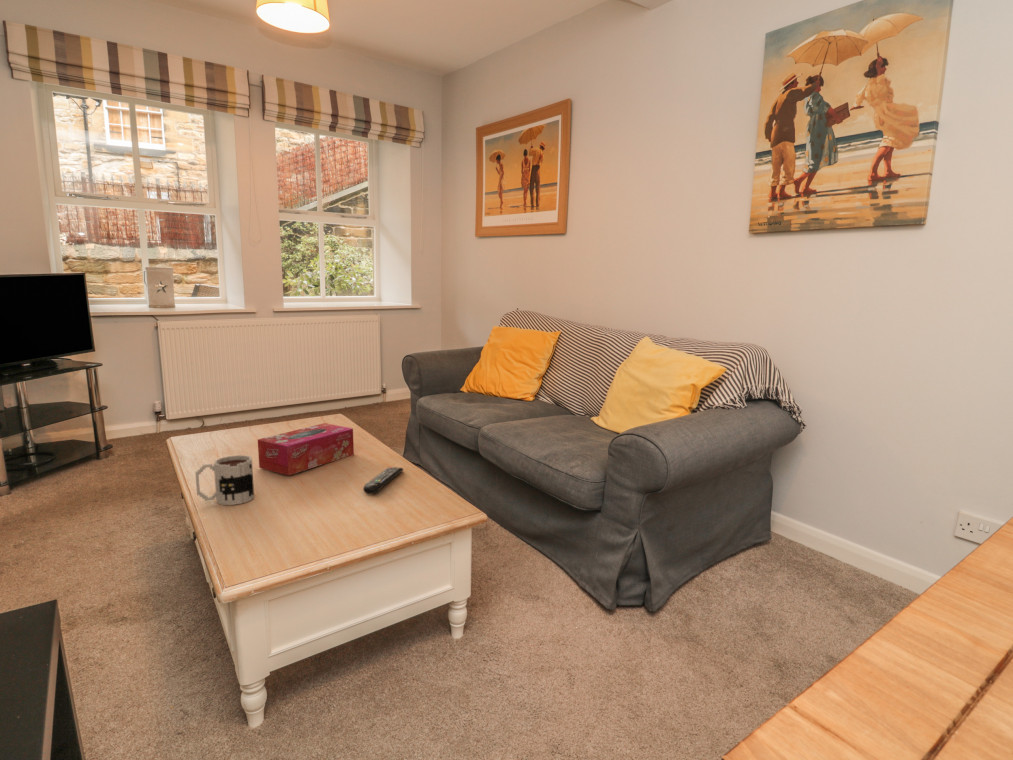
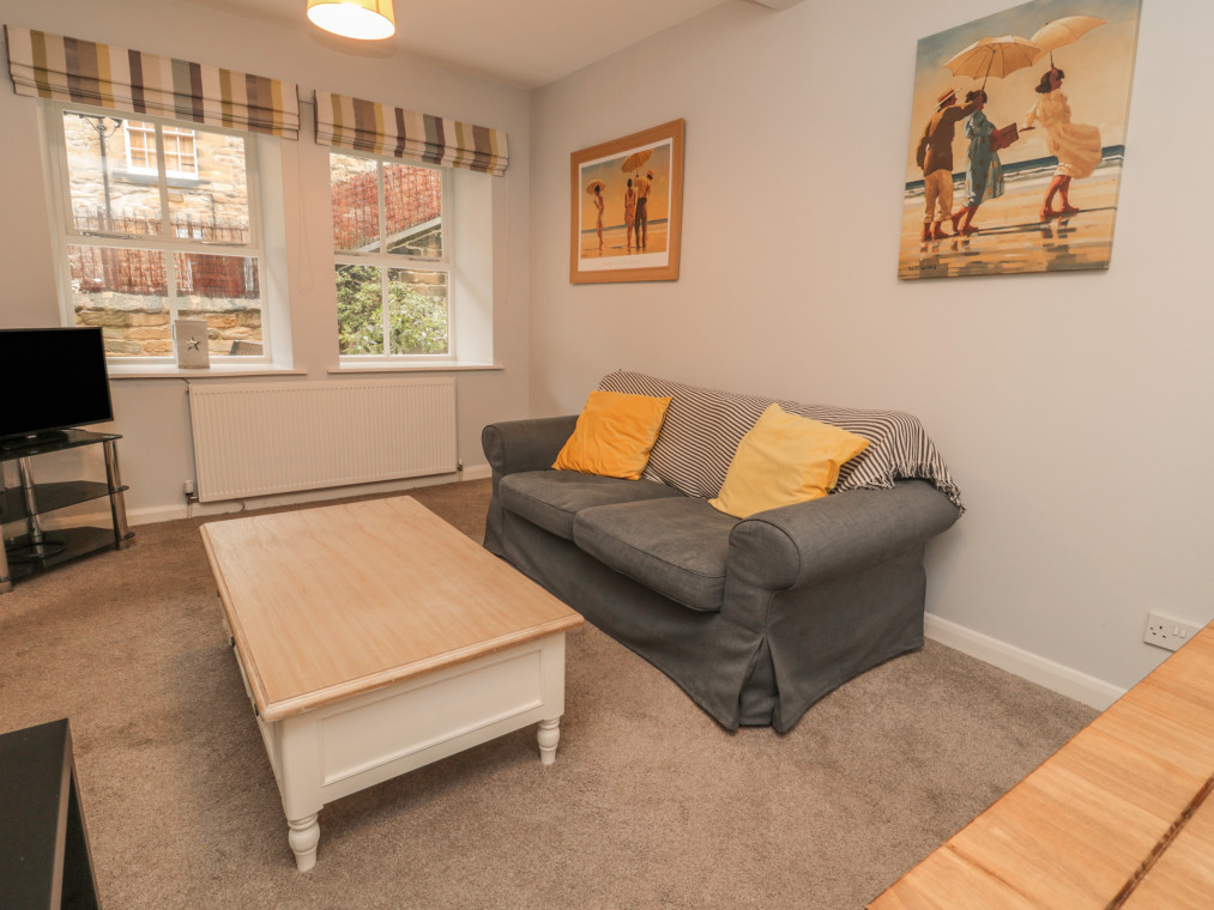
- remote control (384, 478)
- mug (225, 480)
- tissue box (307, 447)
